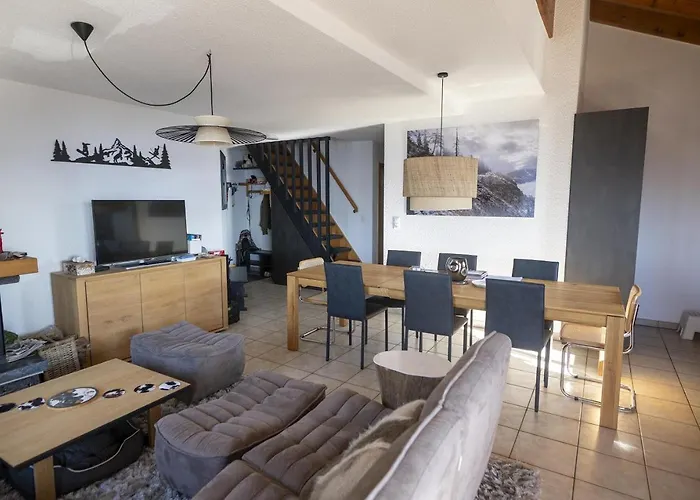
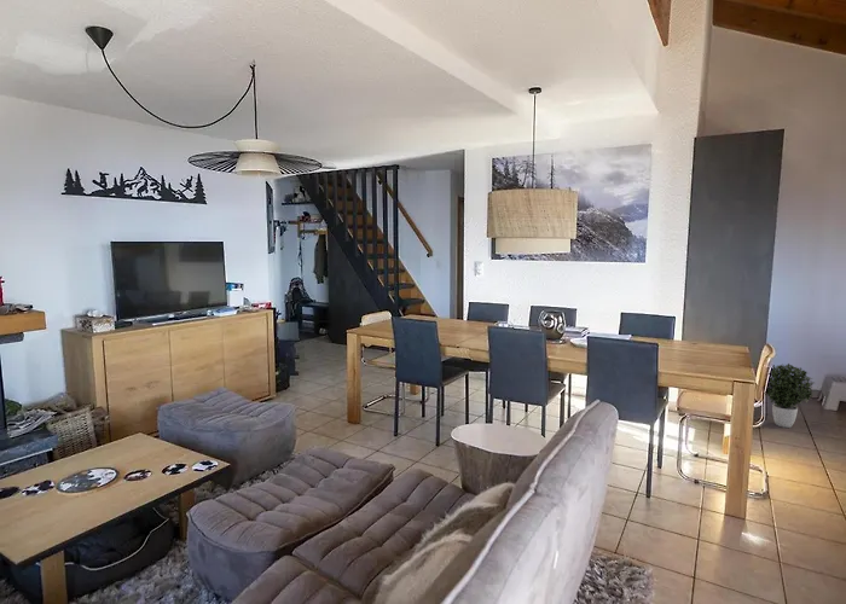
+ potted plant (786, 395)
